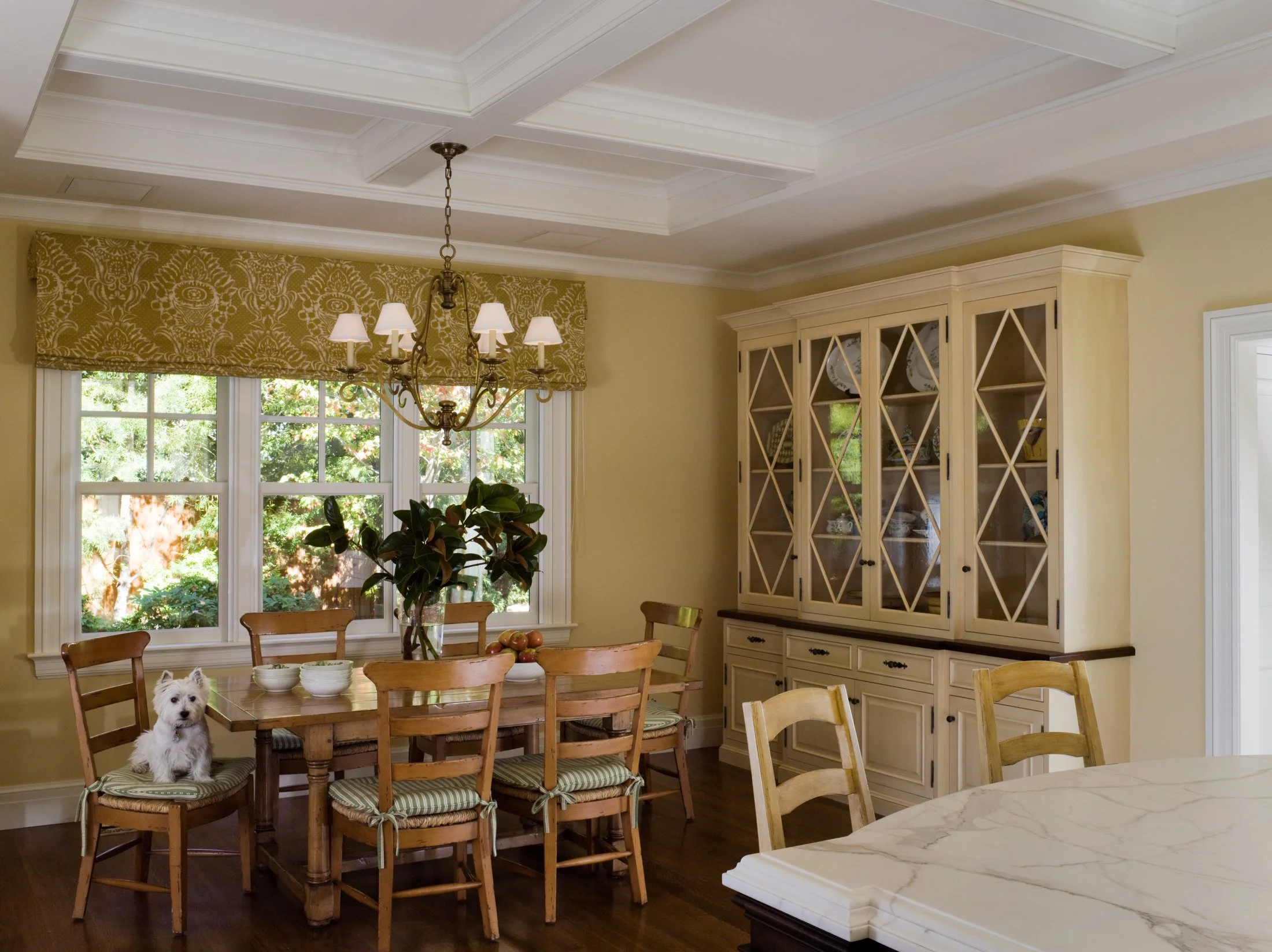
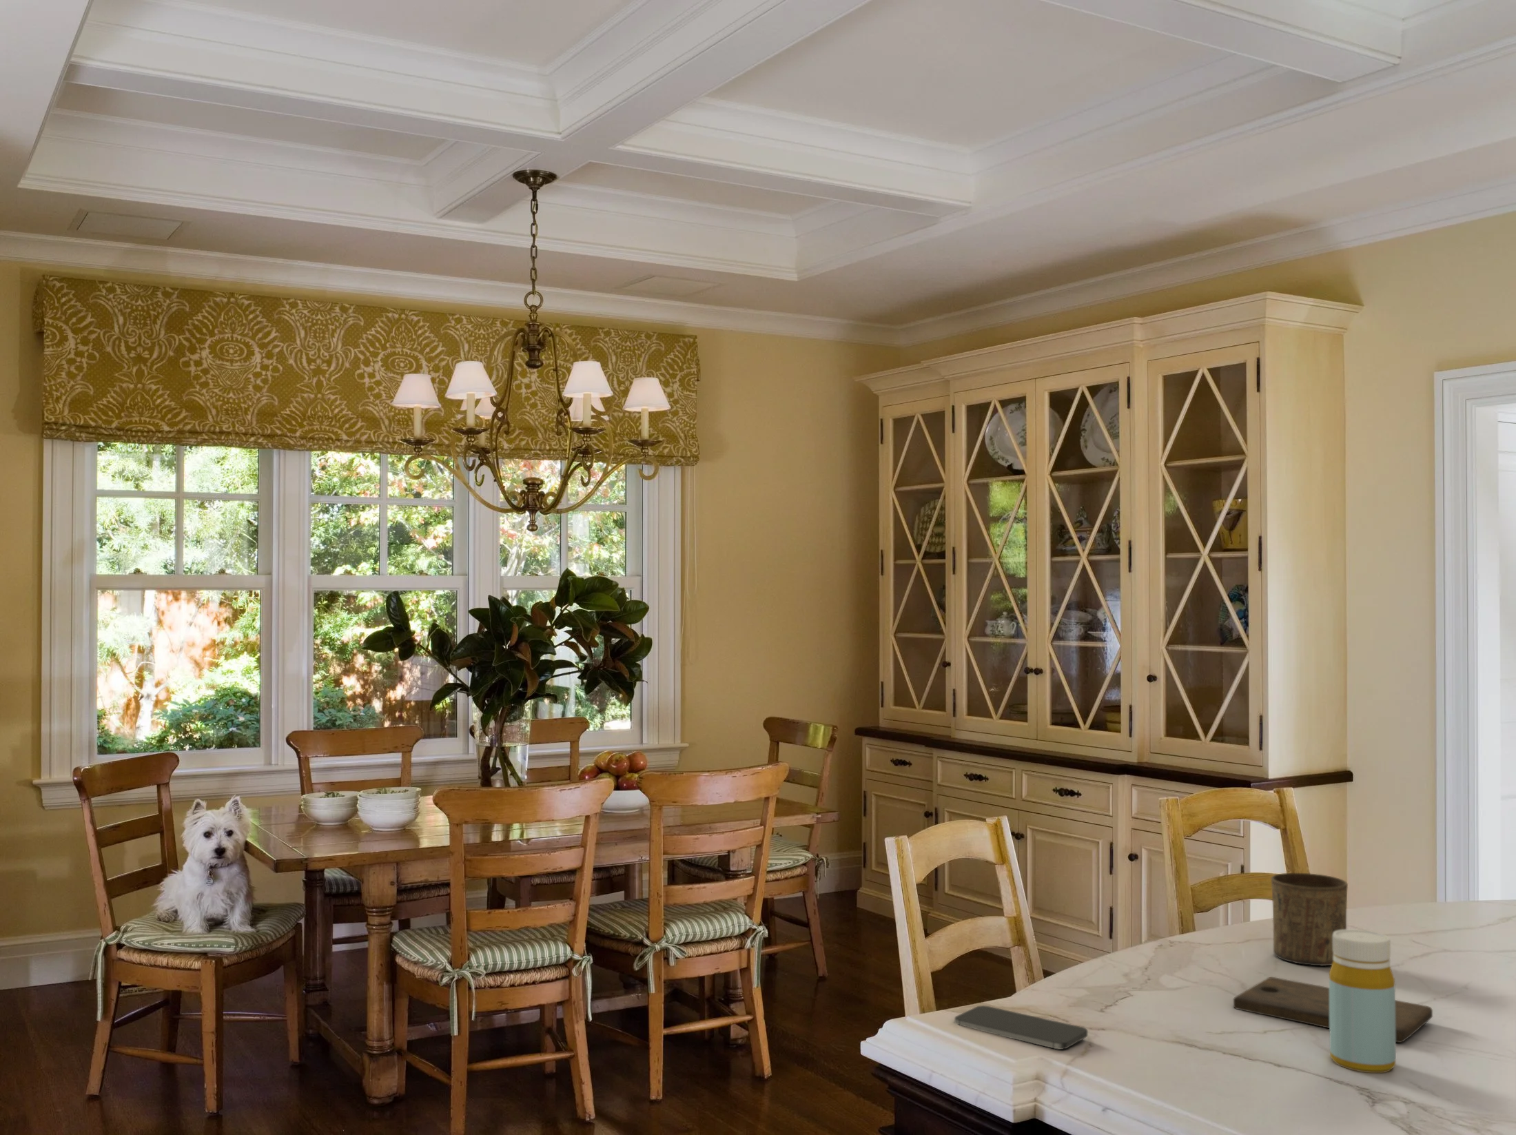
+ cup (1309, 919)
+ cutting board (1329, 1007)
+ bottle (1361, 1000)
+ smartphone (1020, 1027)
